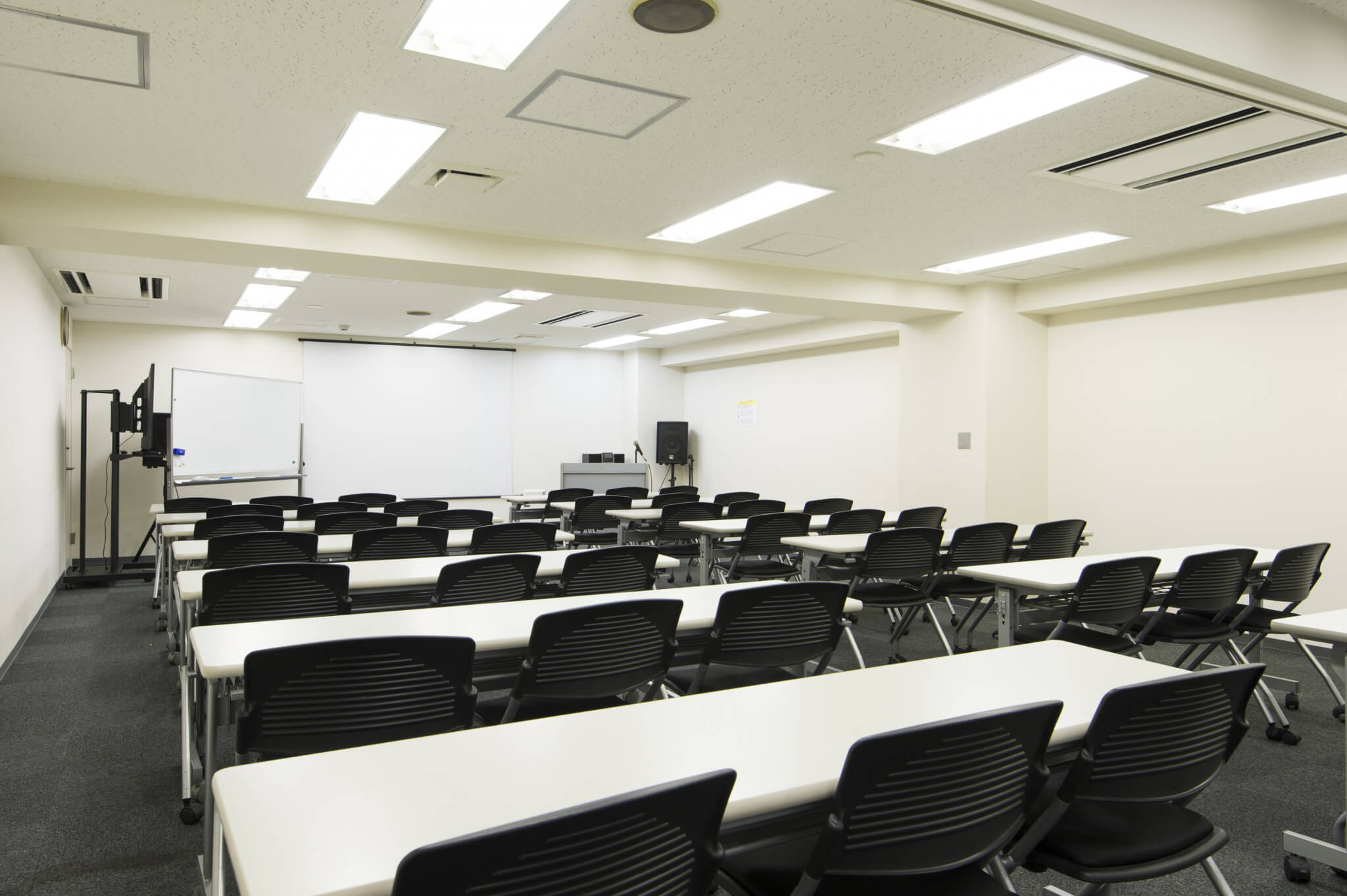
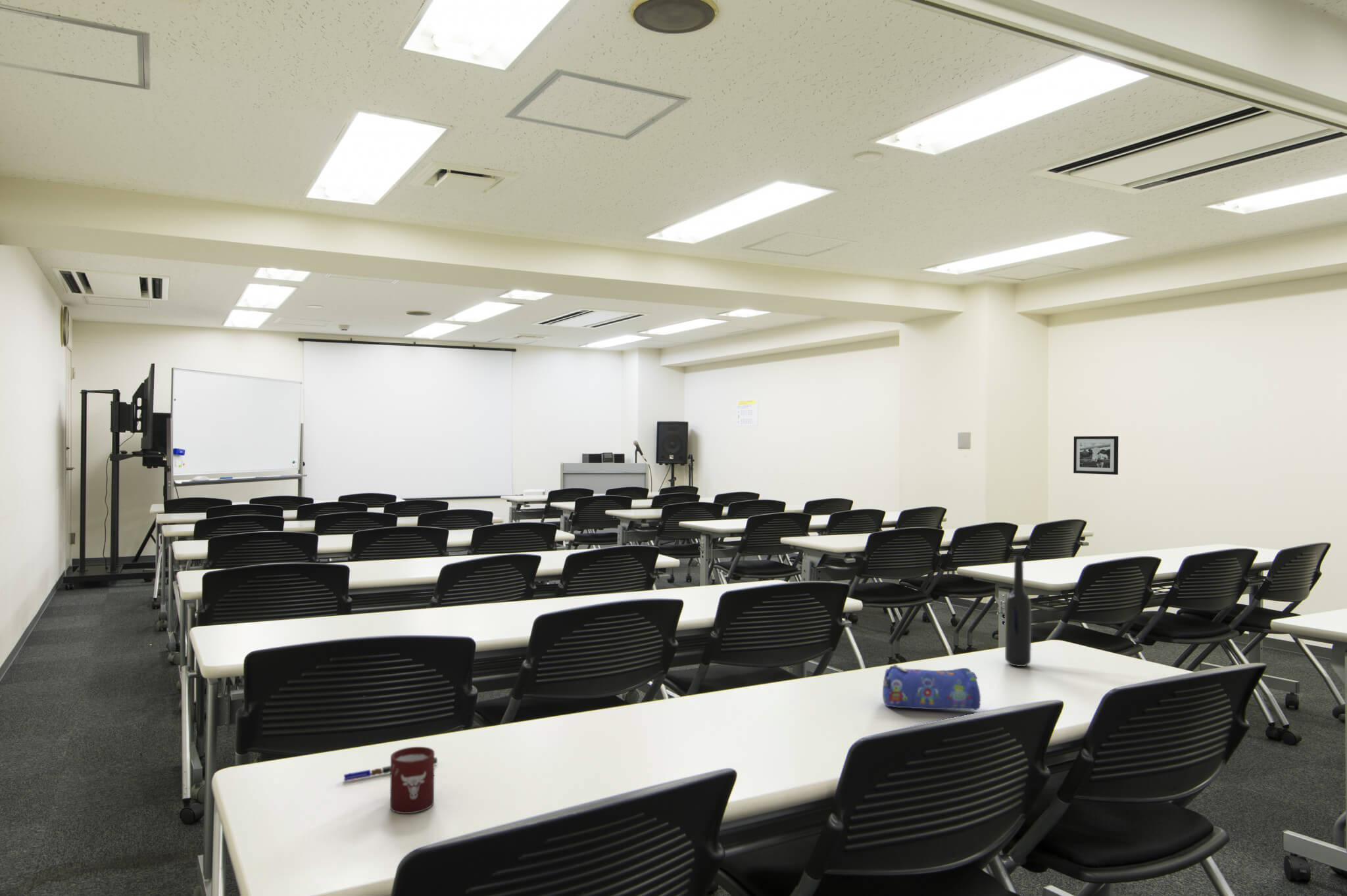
+ picture frame (1095, 455)
+ pencil case (929, 687)
+ bottle (1018, 610)
+ pen (390, 768)
+ cup (409, 776)
